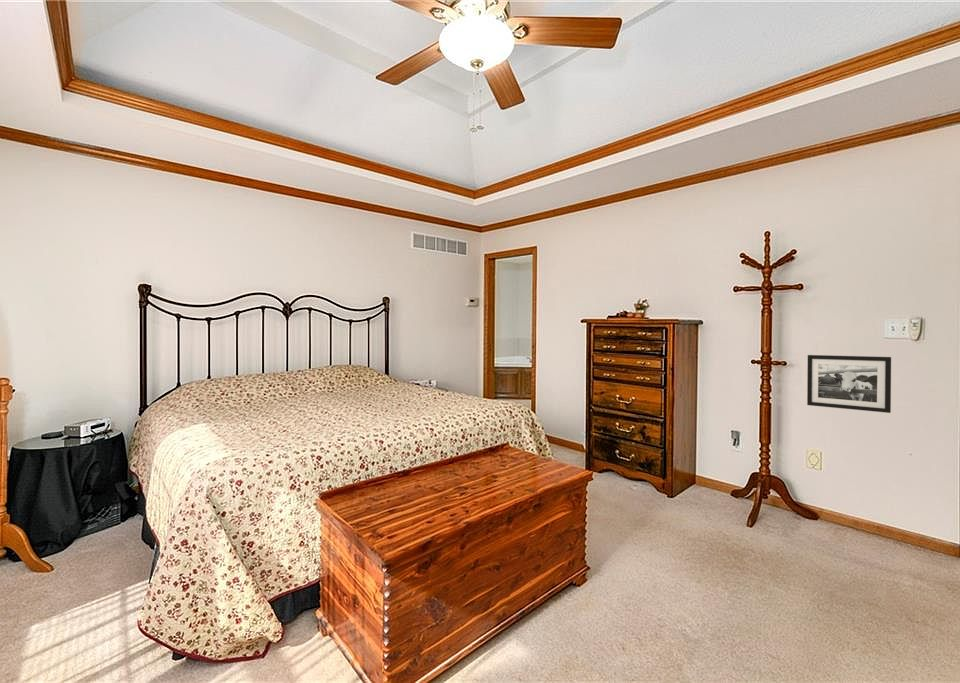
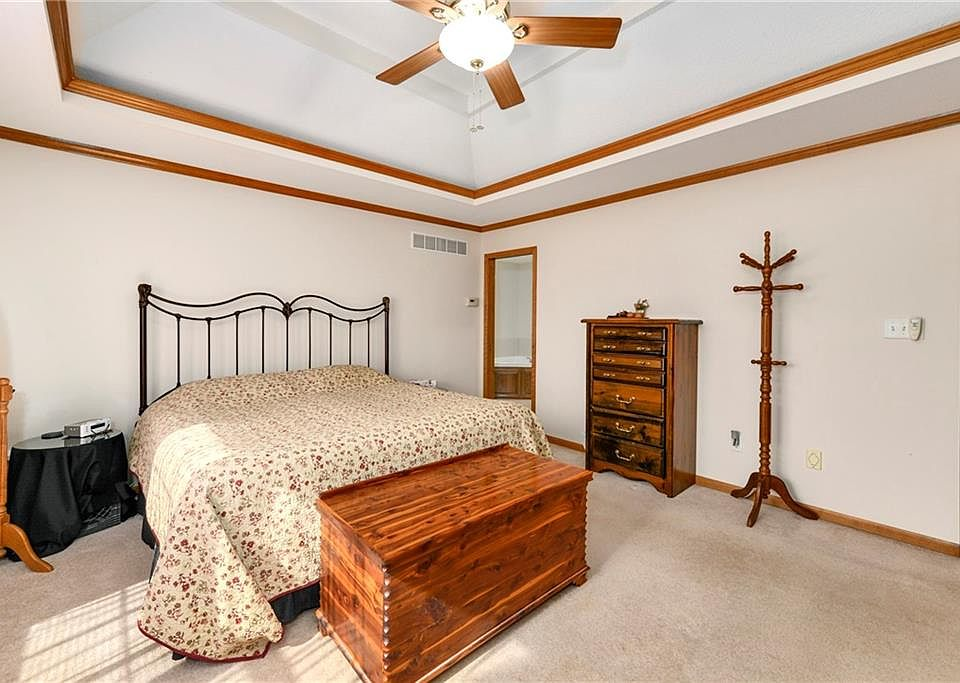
- picture frame (847, 382)
